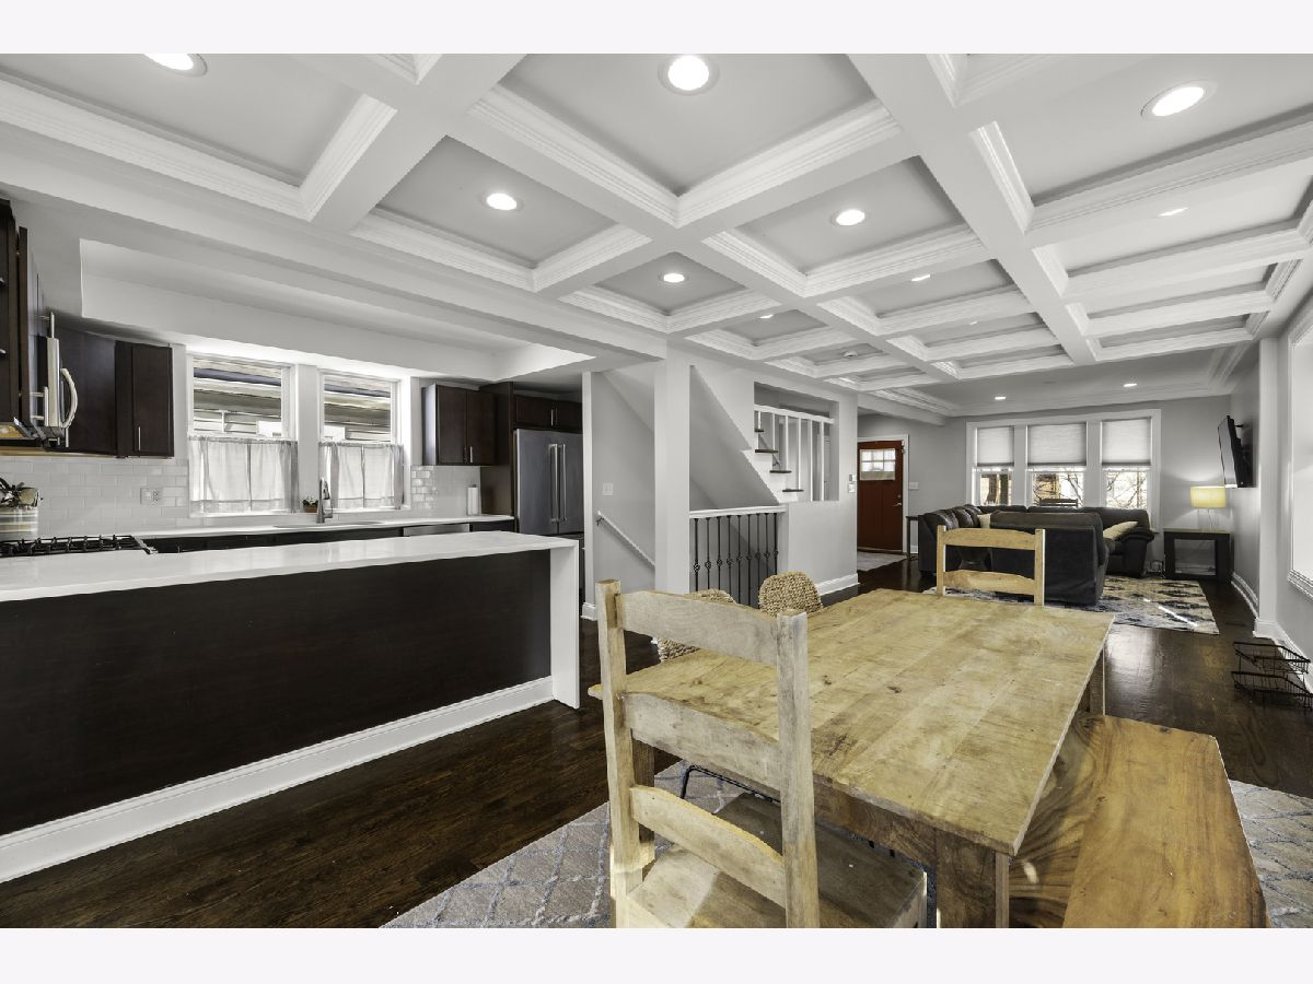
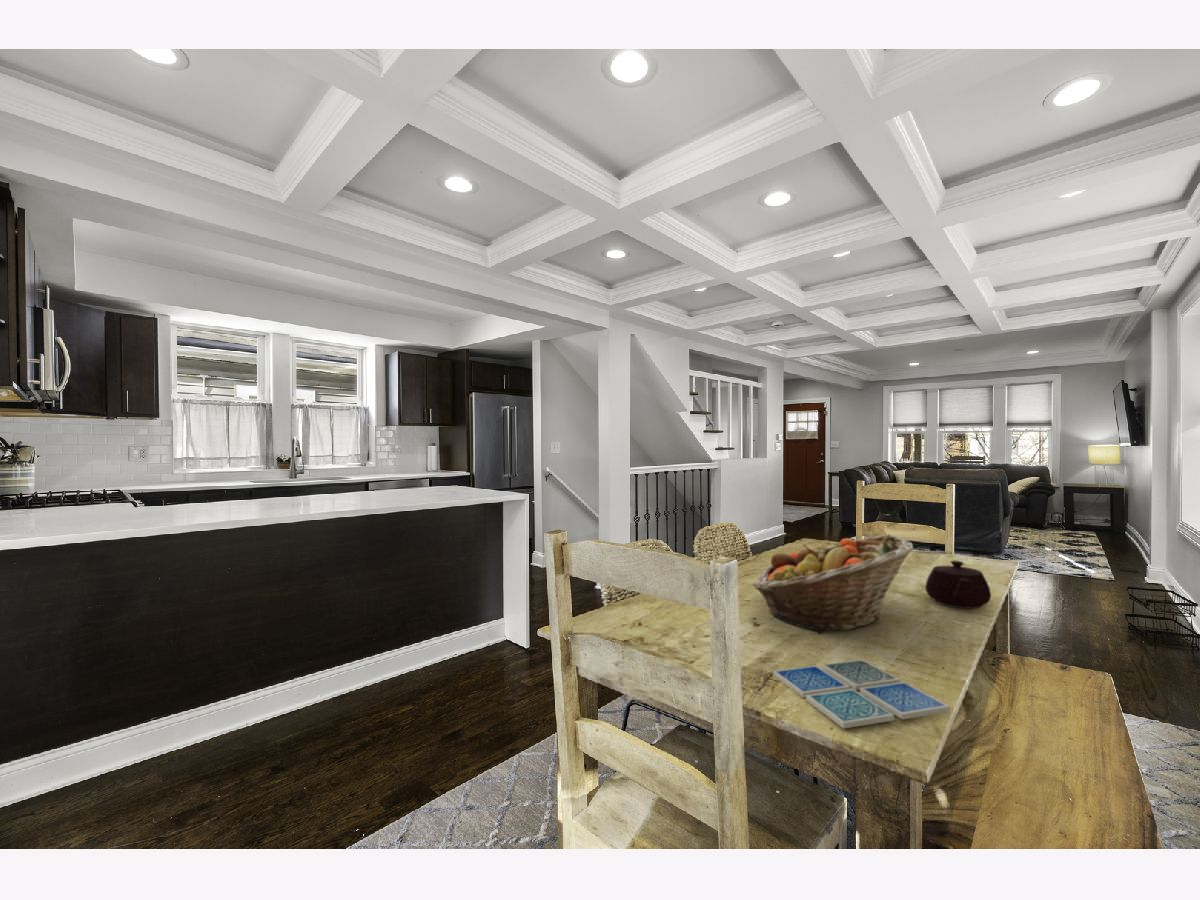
+ teapot (957, 583)
+ fruit basket (830, 574)
+ drink coaster (854, 689)
